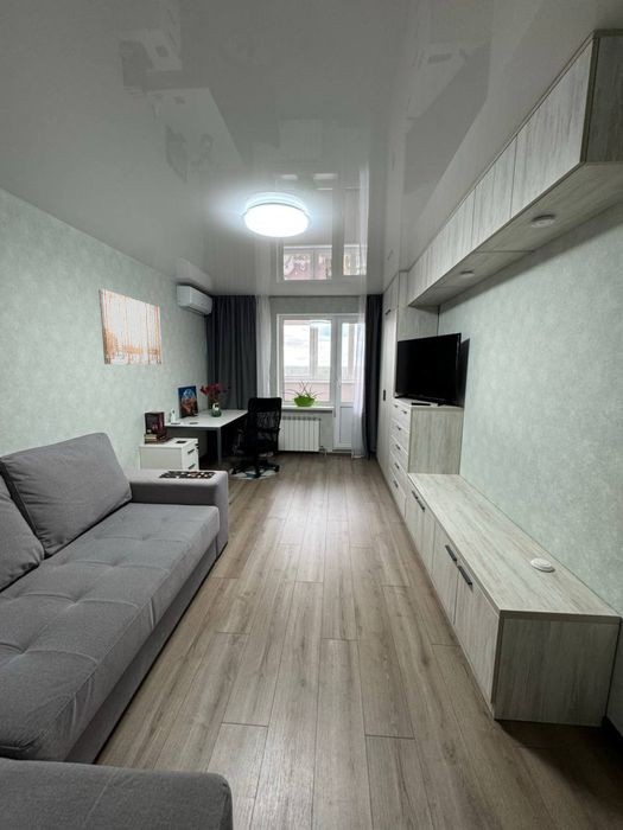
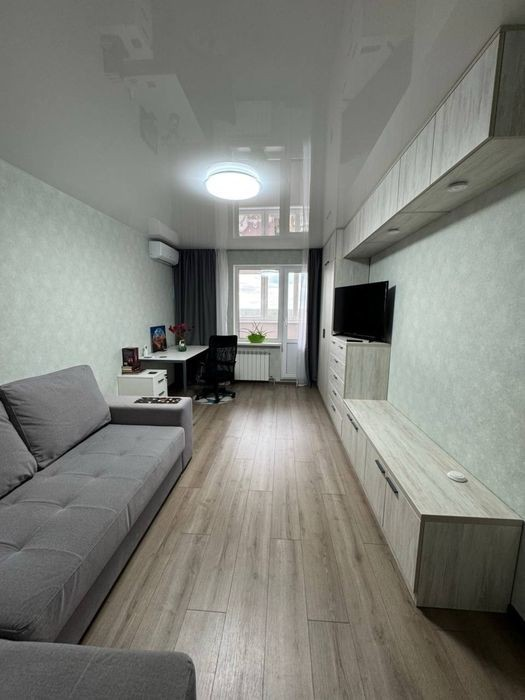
- wall art (134, 332)
